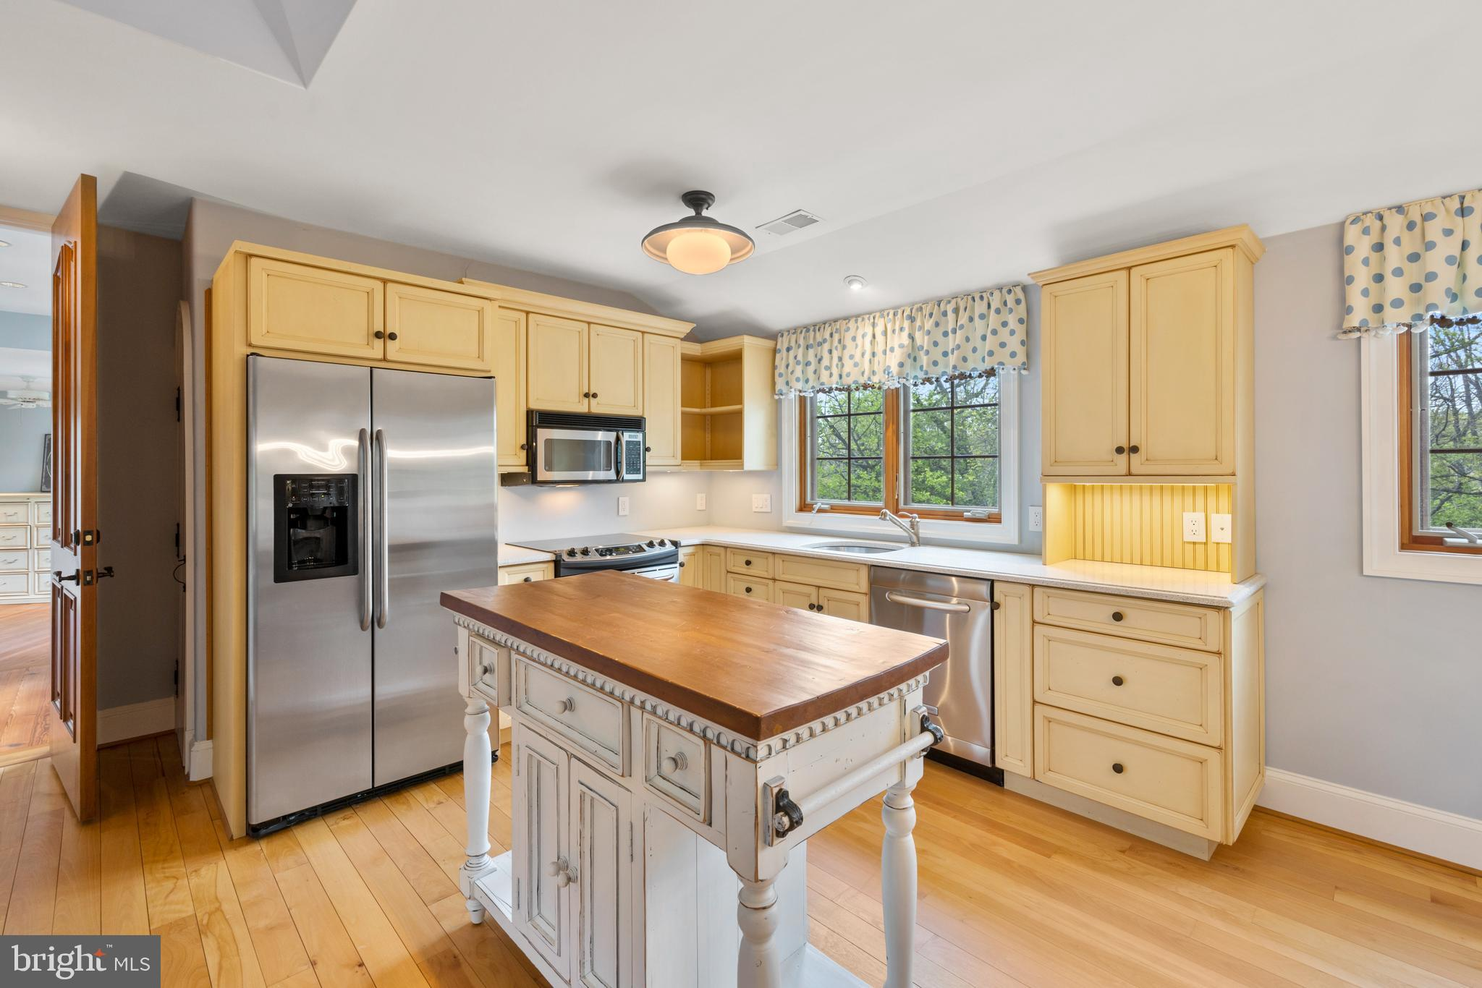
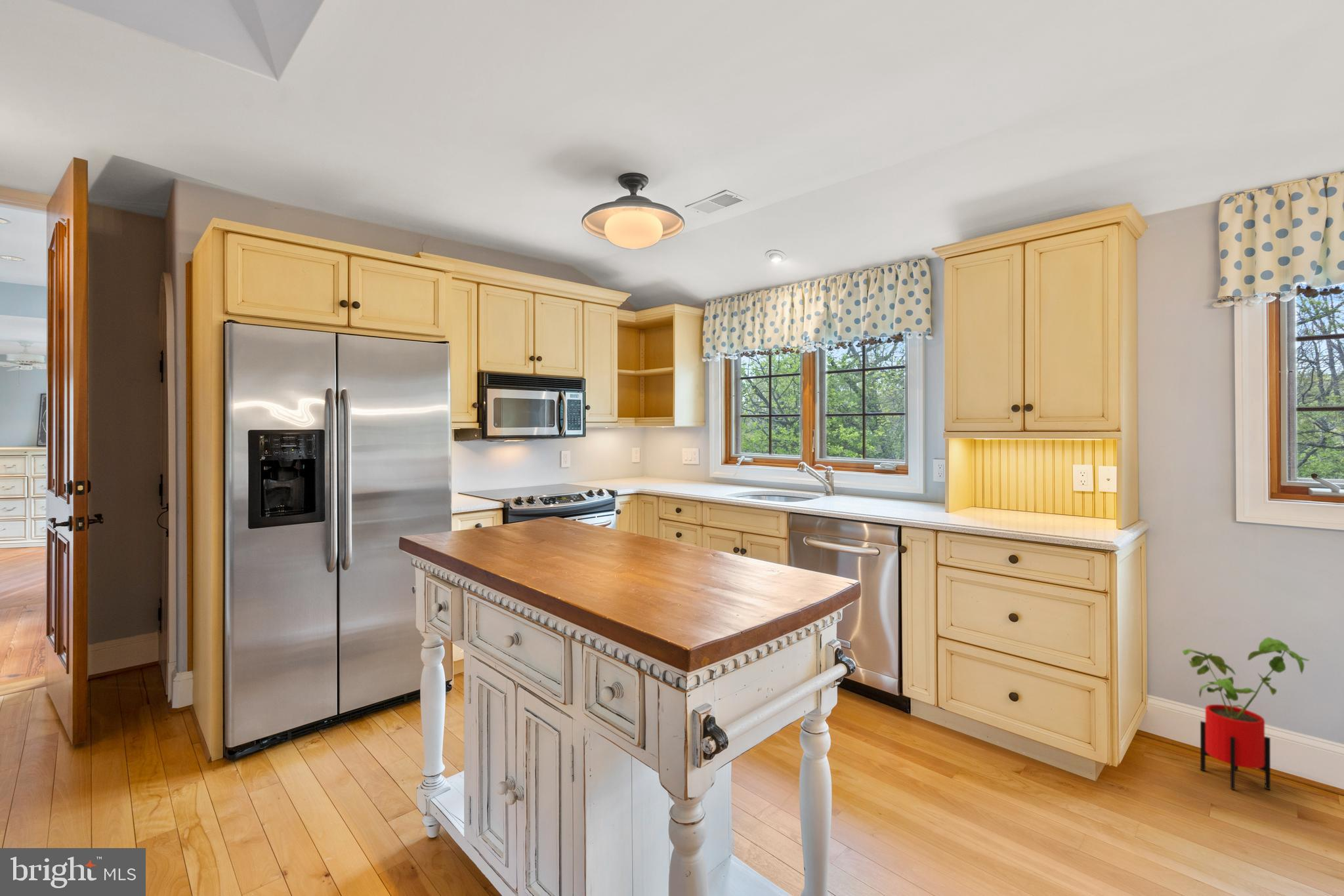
+ house plant (1242, 707)
